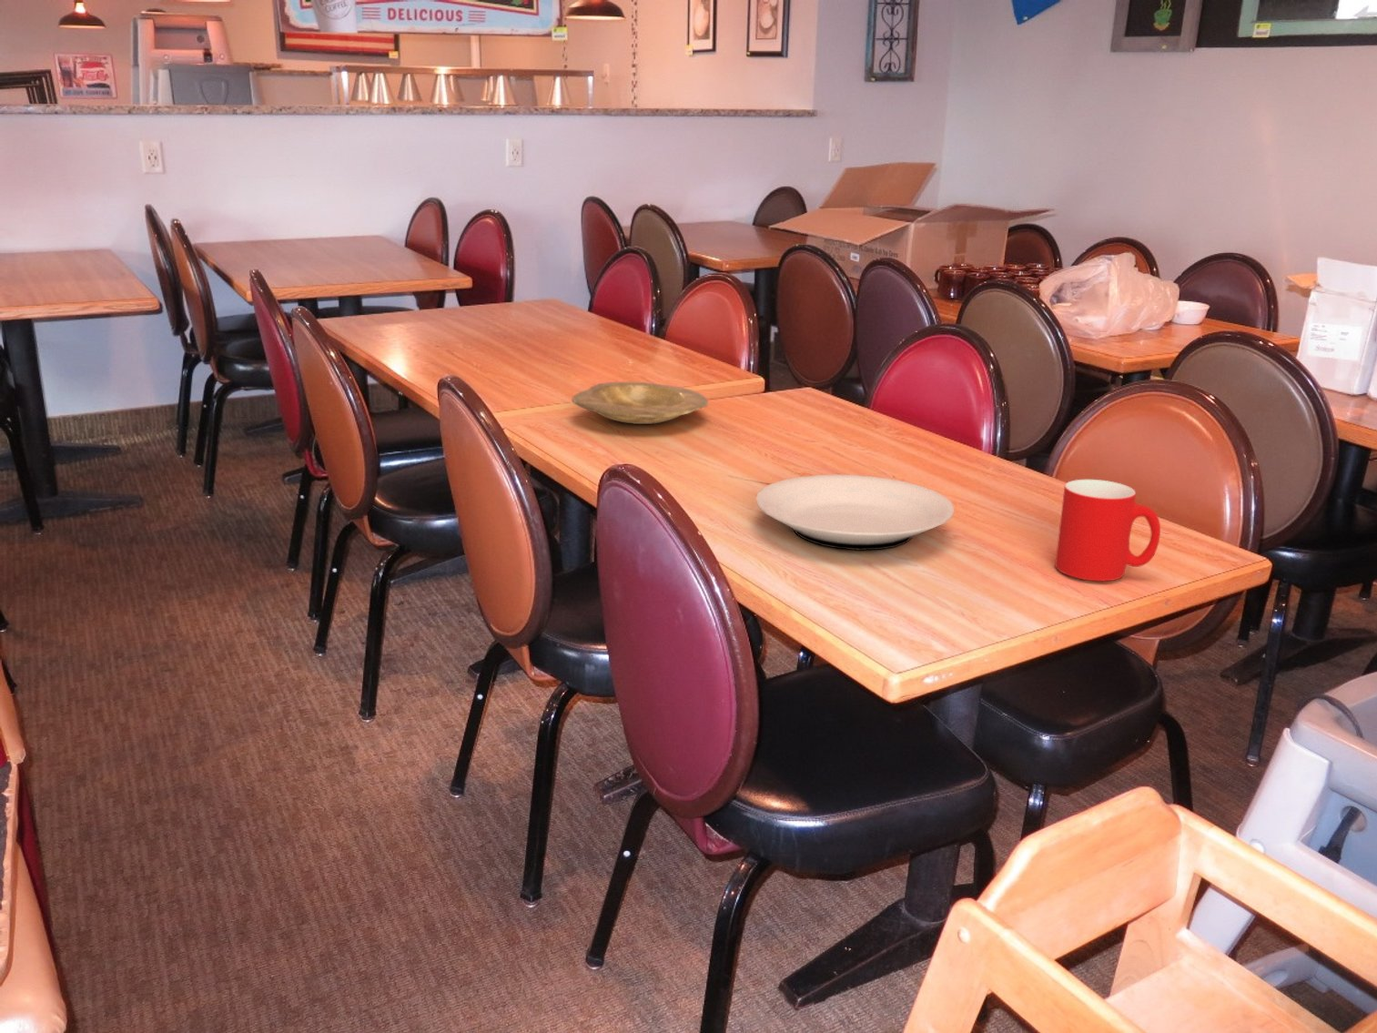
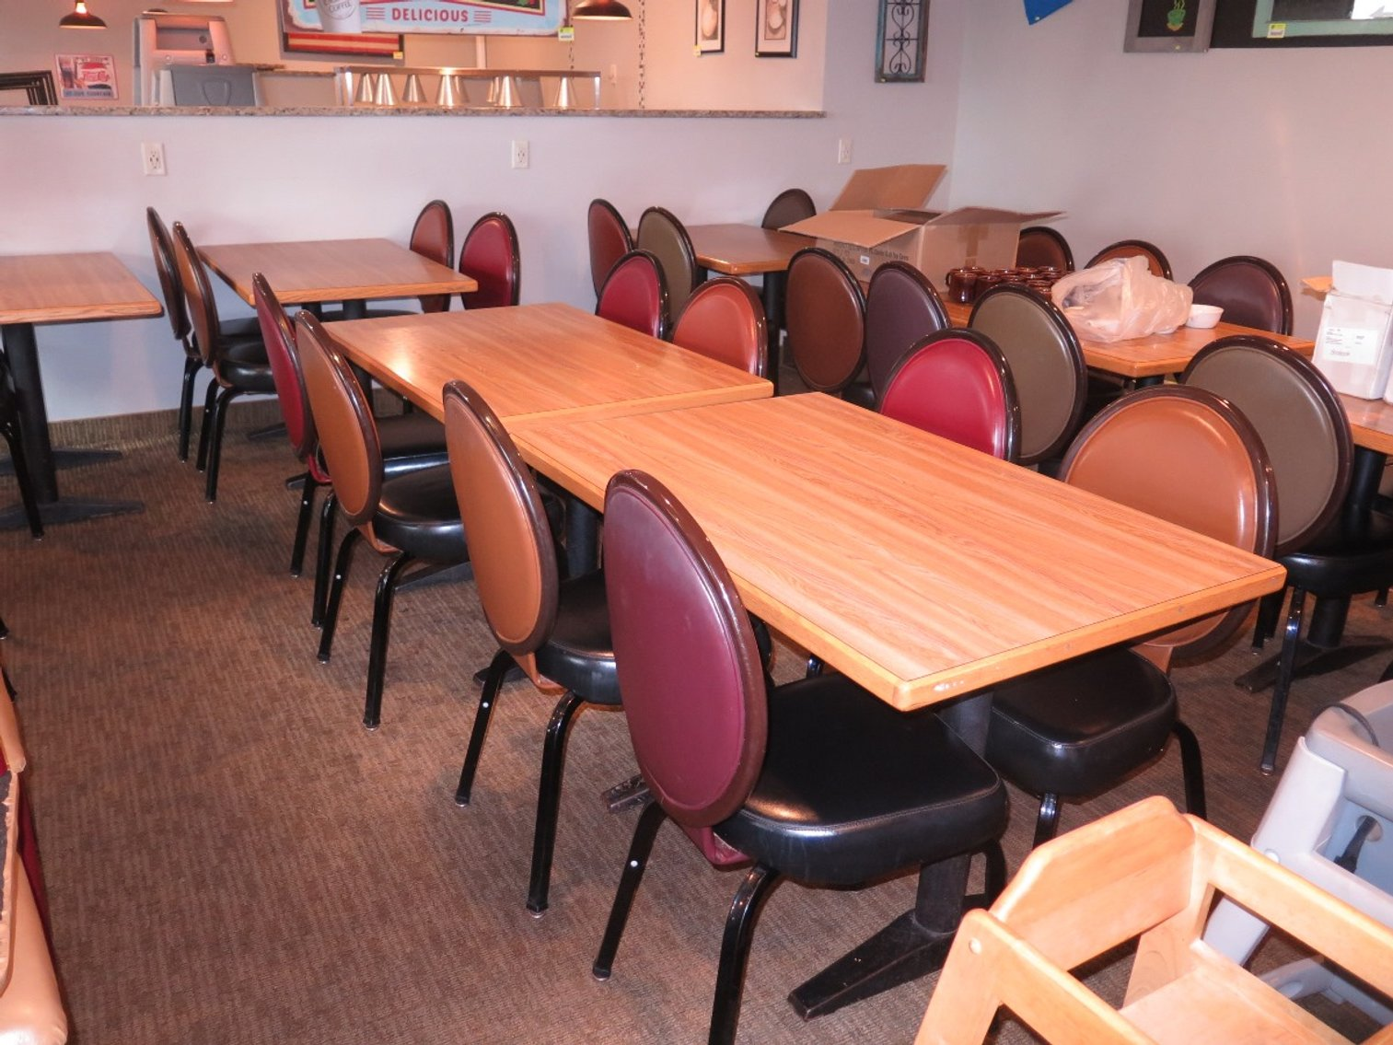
- plate (853, 515)
- cup (1109, 532)
- plate (640, 406)
